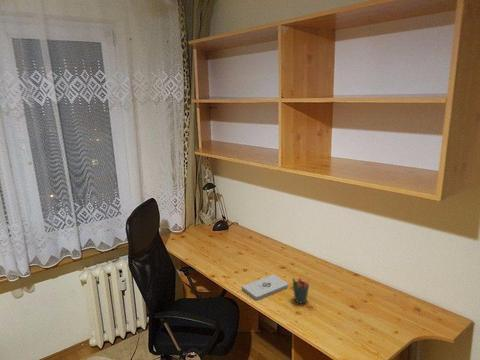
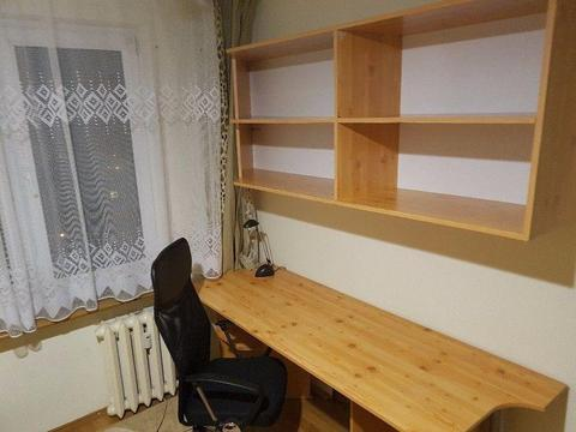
- pen holder (300, 288)
- notepad (265, 286)
